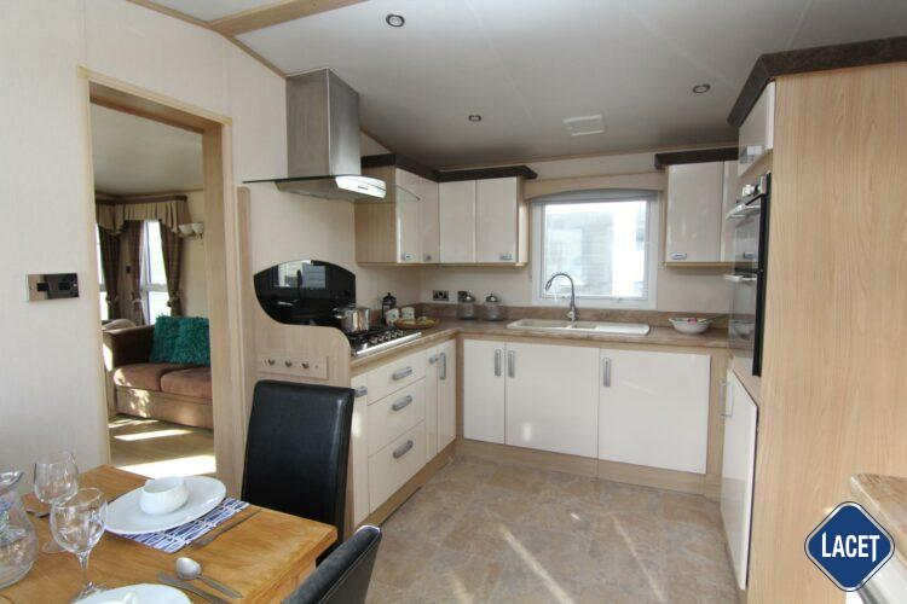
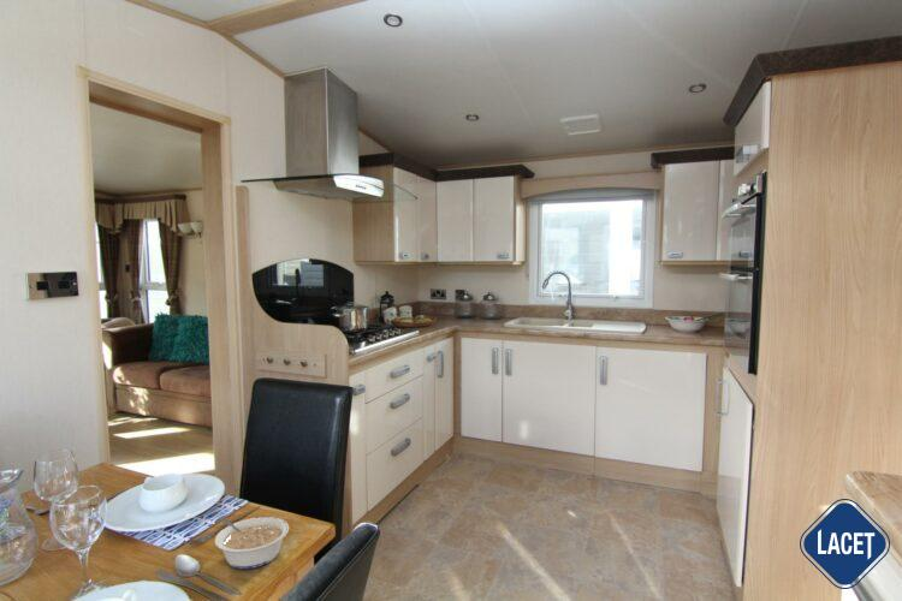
+ legume (250, 542)
